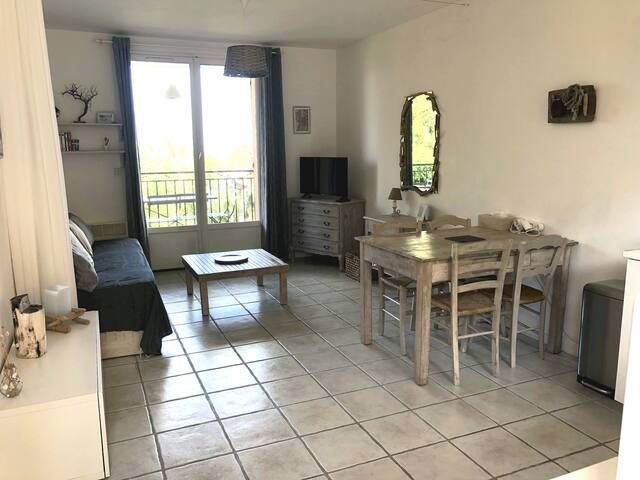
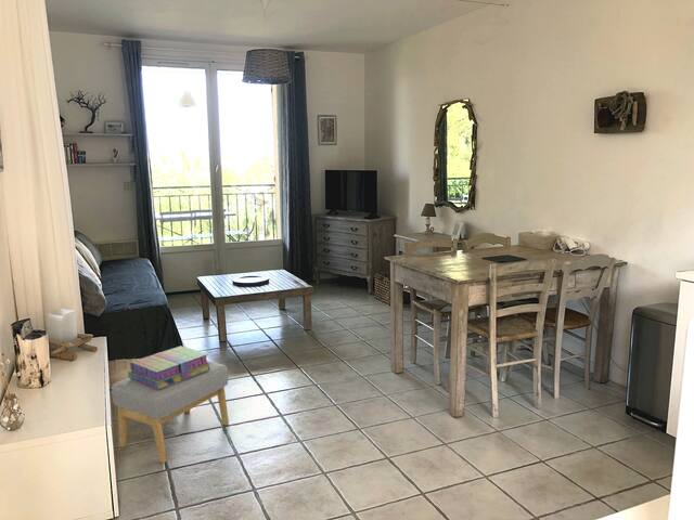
+ stack of books (169, 365)
+ footstool (174, 403)
